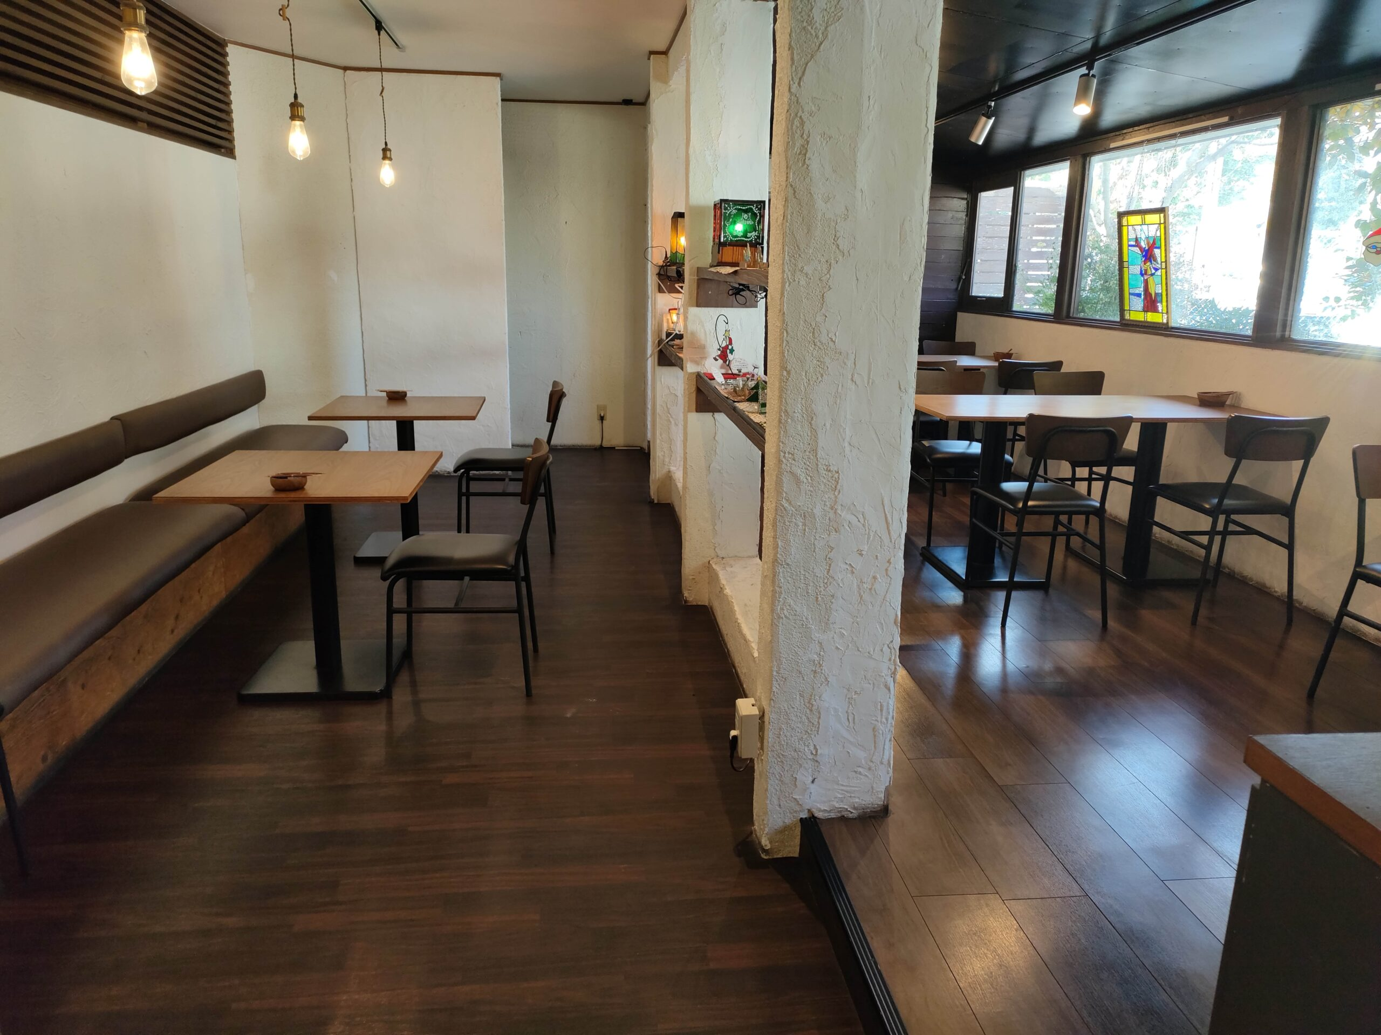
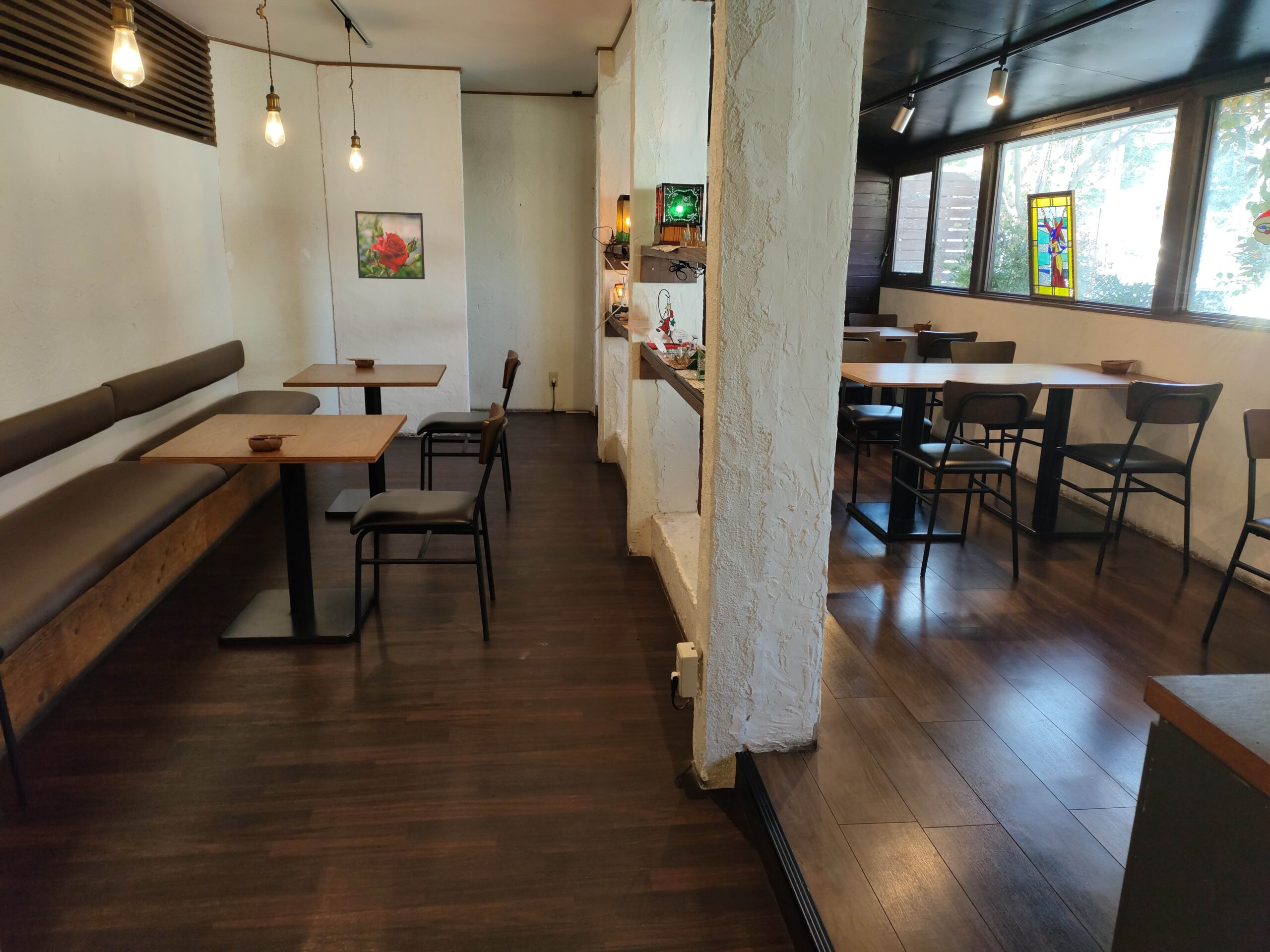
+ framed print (390, 245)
